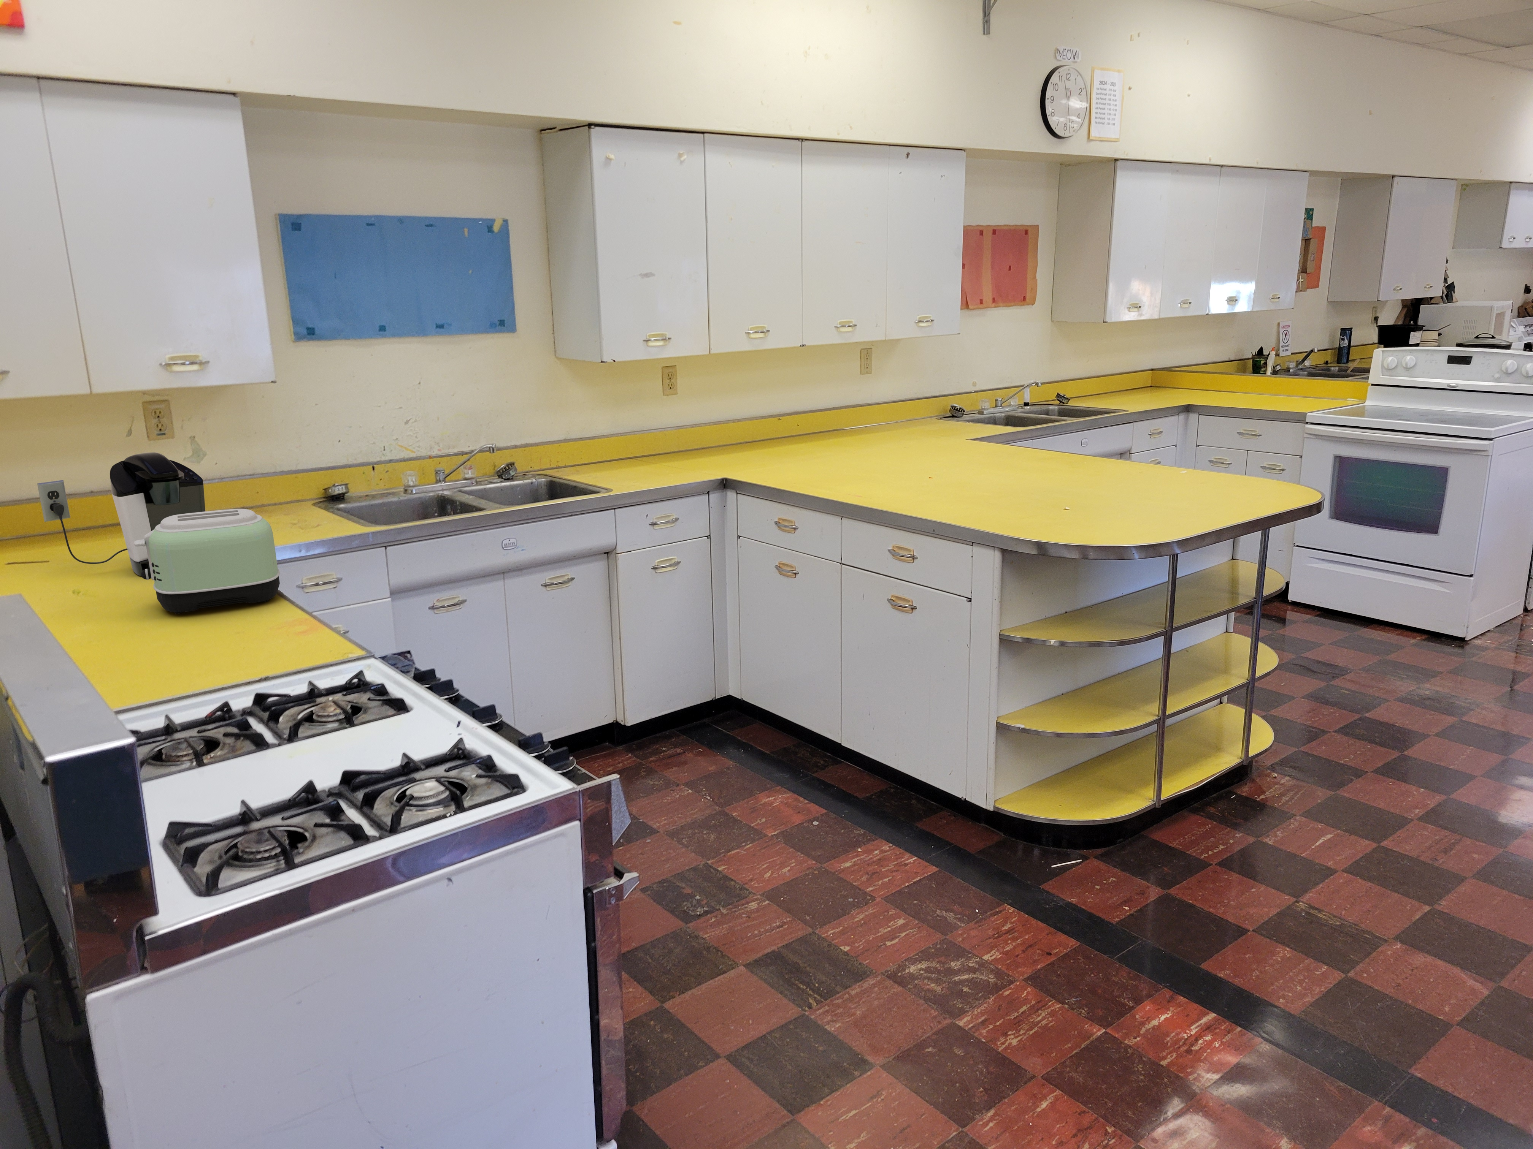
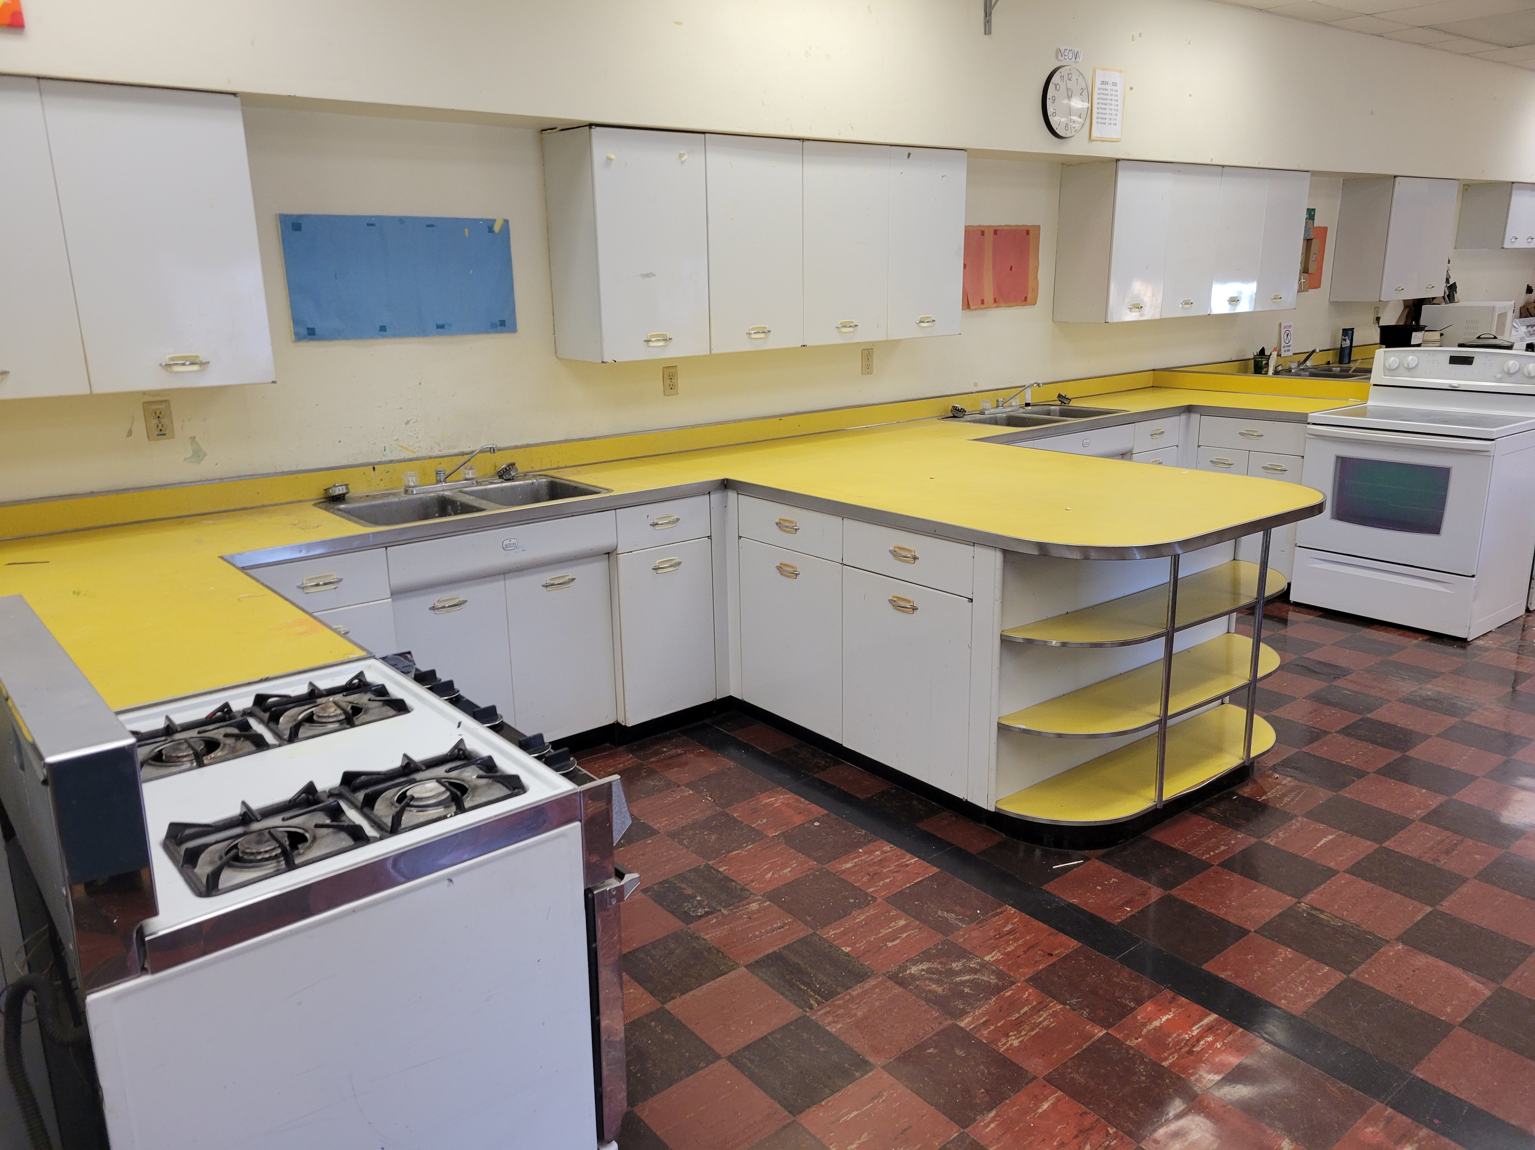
- coffee maker (135, 515)
- toaster (210, 559)
